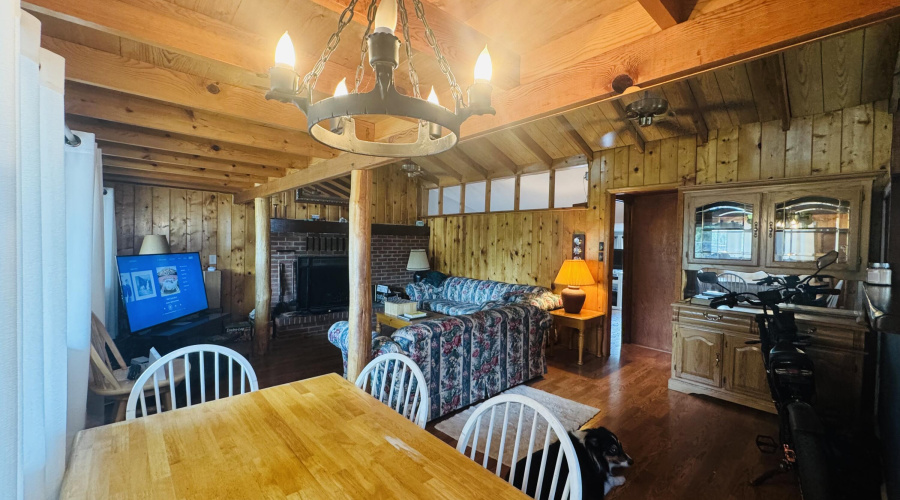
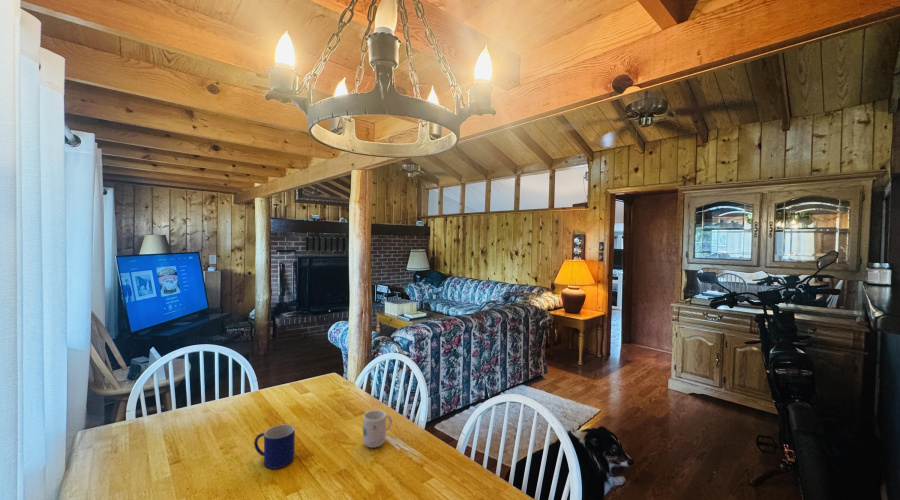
+ mug (273, 445)
+ mug (377, 424)
